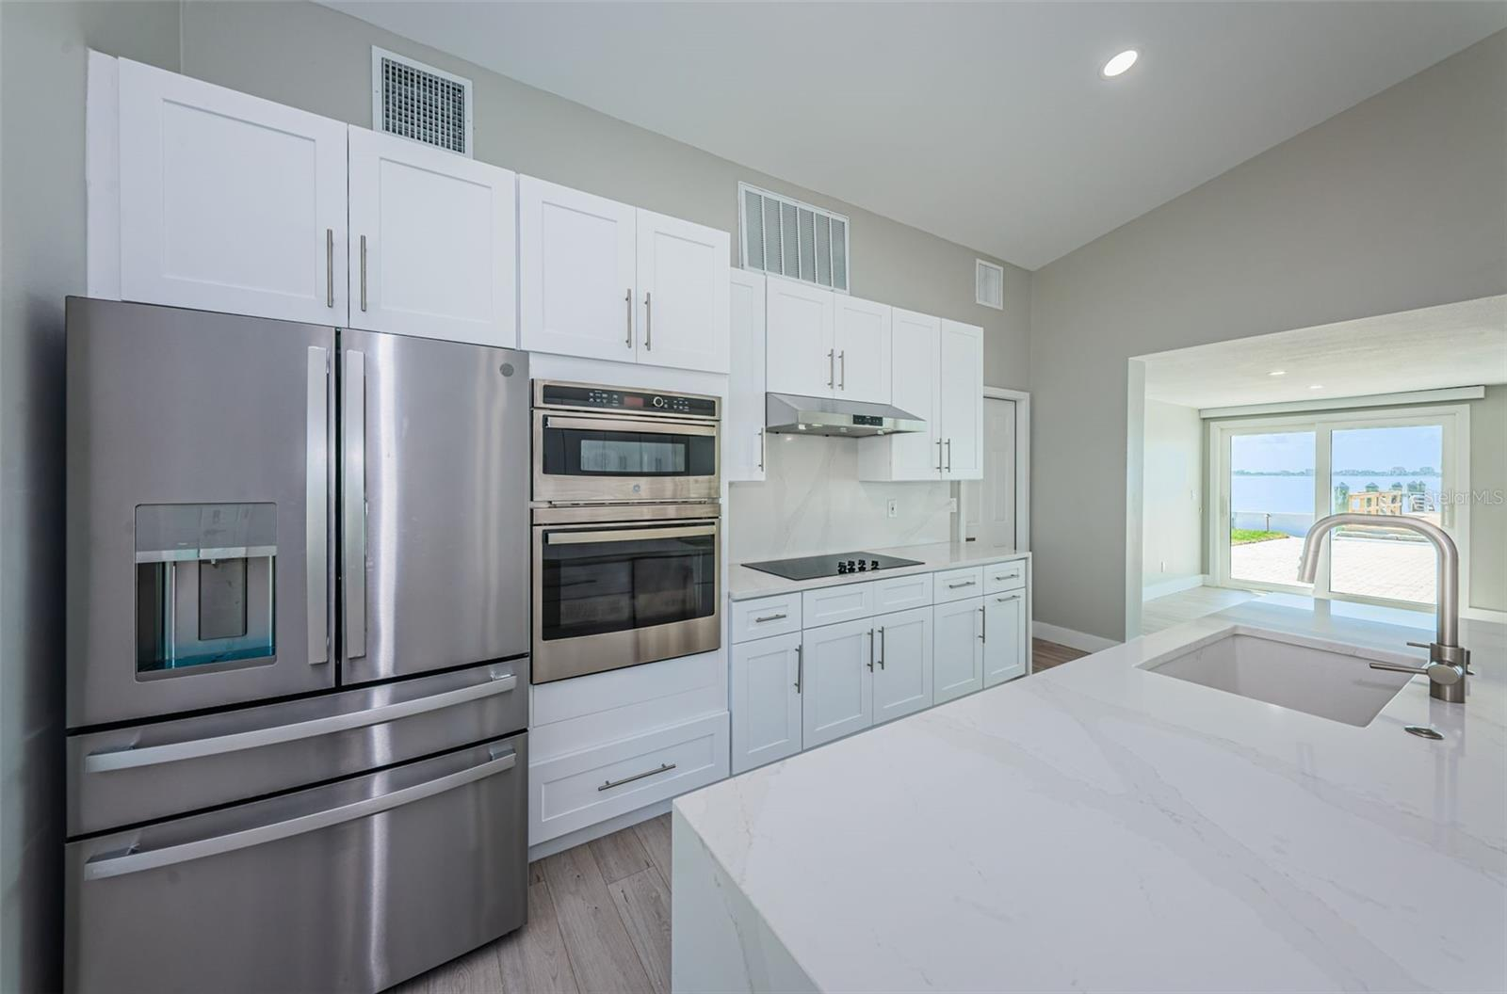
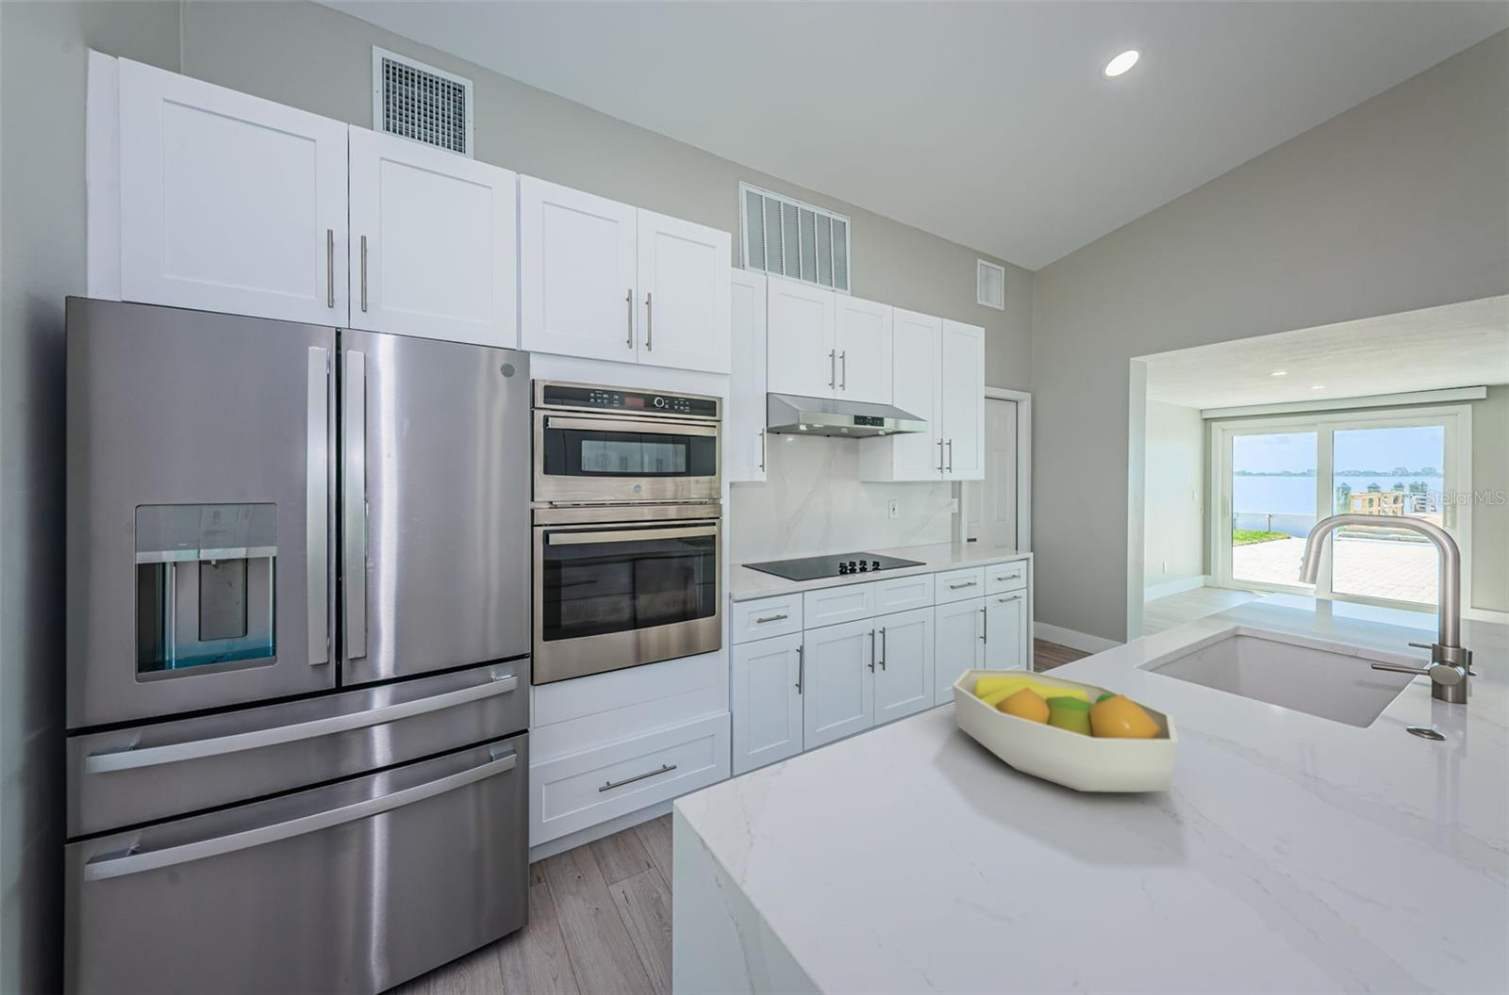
+ fruit bowl (1053, 714)
